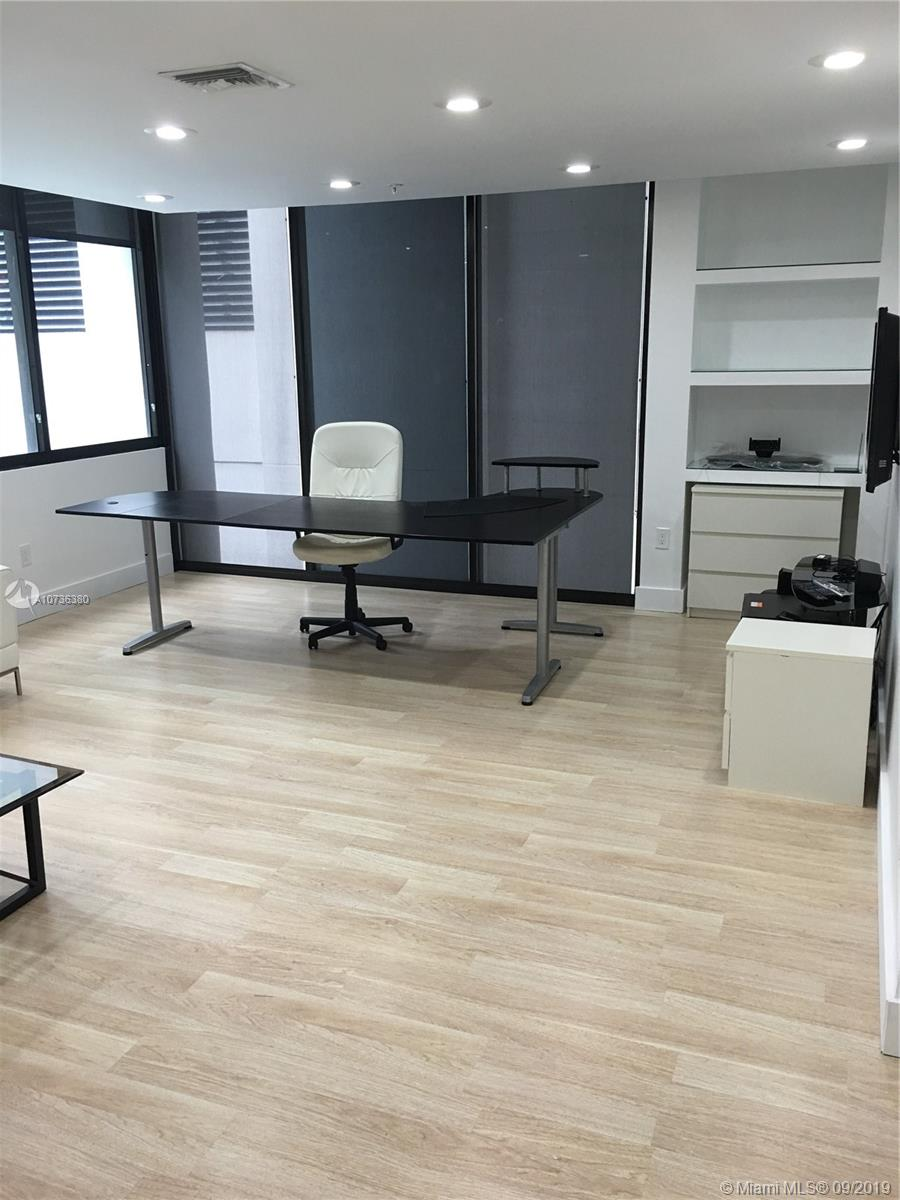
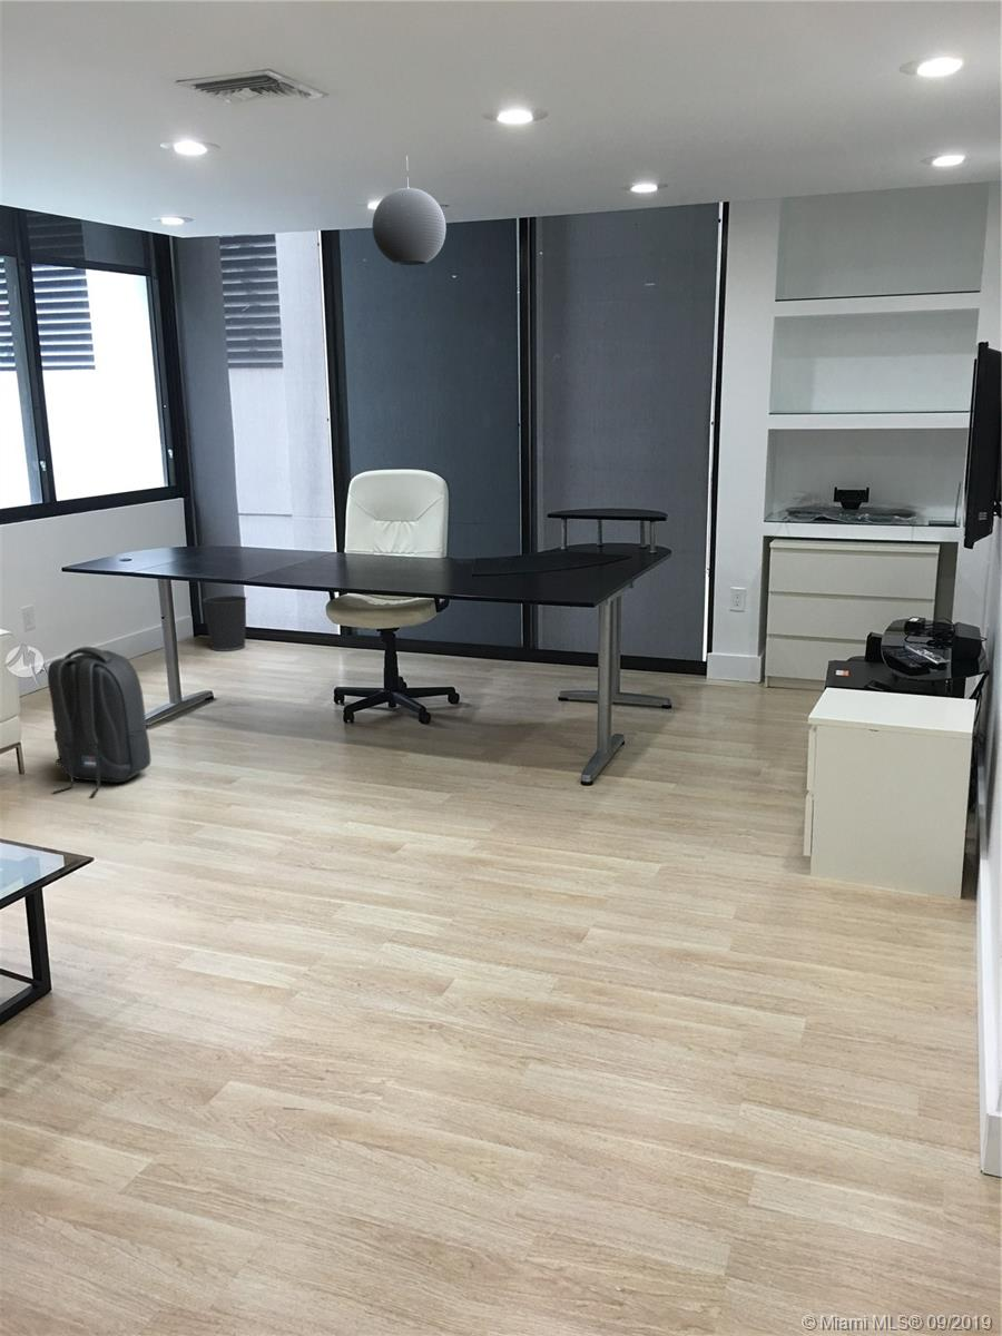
+ backpack (94, 714)
+ pendant light (409, 209)
+ wastebasket (226, 622)
